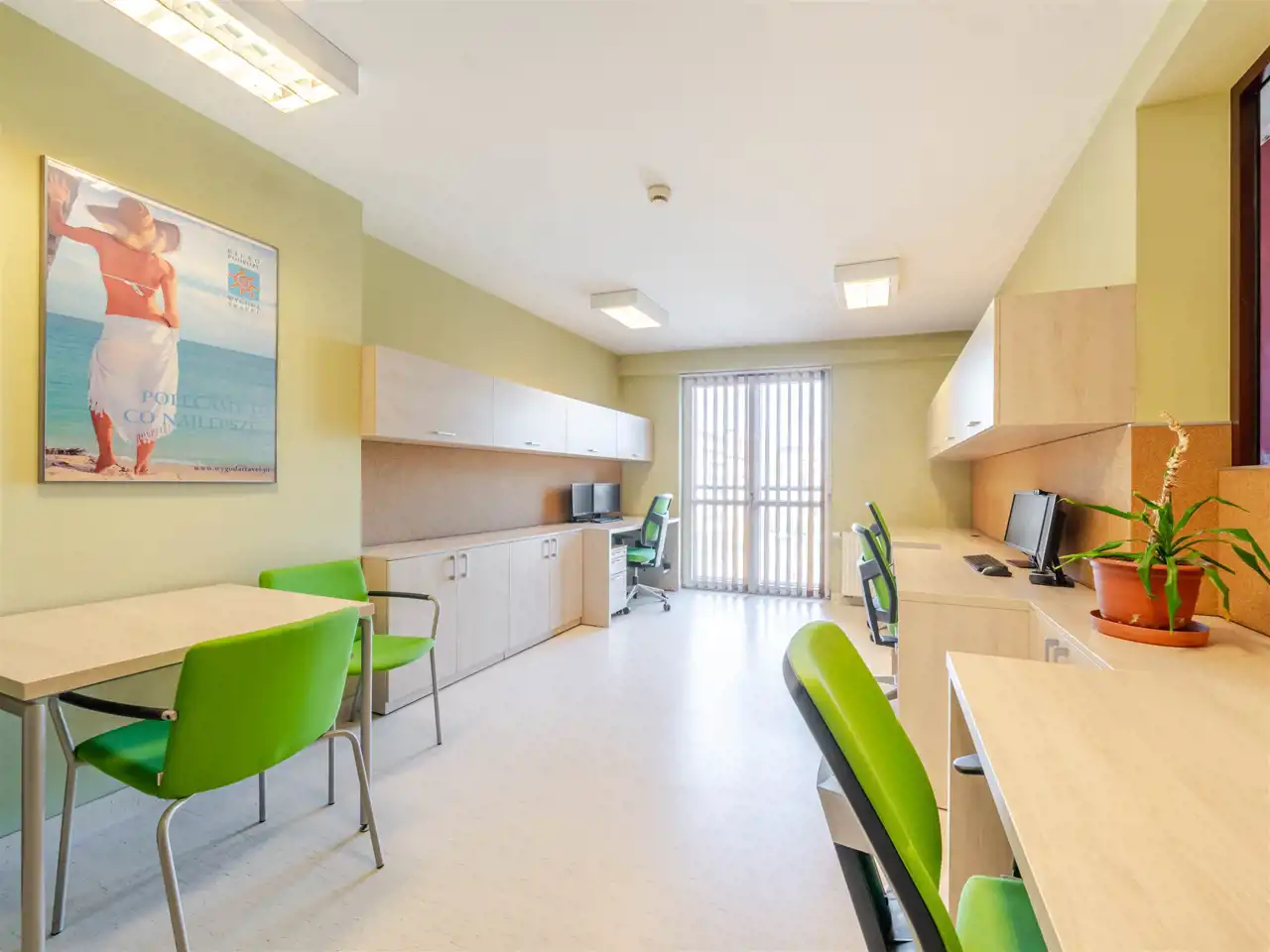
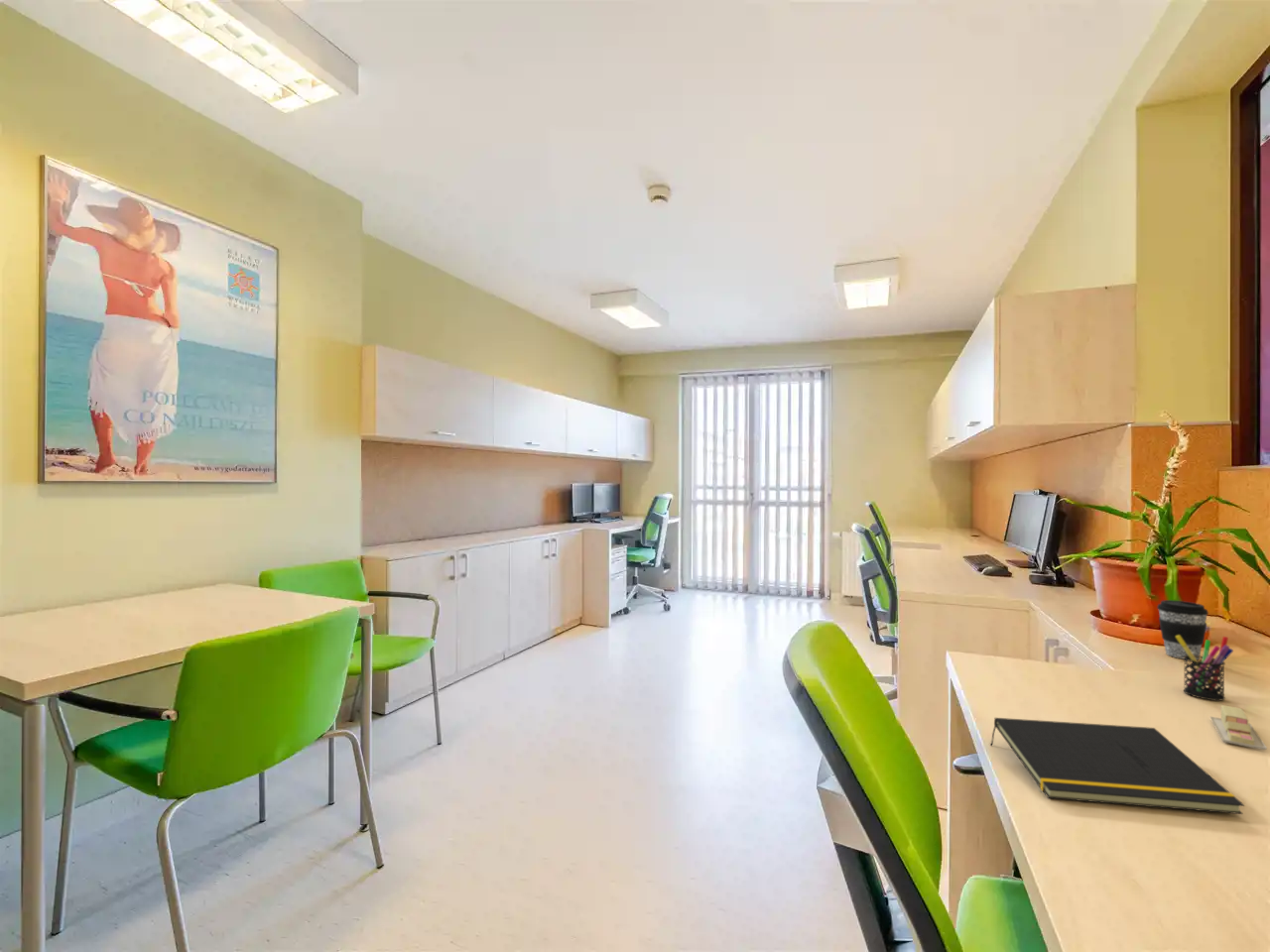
+ coffee cup (1182, 630)
+ sticky notes (1236, 725)
+ pen holder (1206, 663)
+ notepad (1104, 760)
